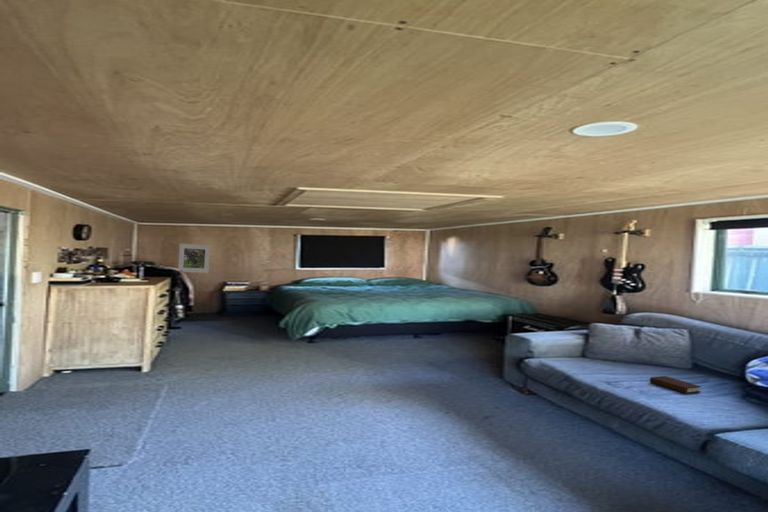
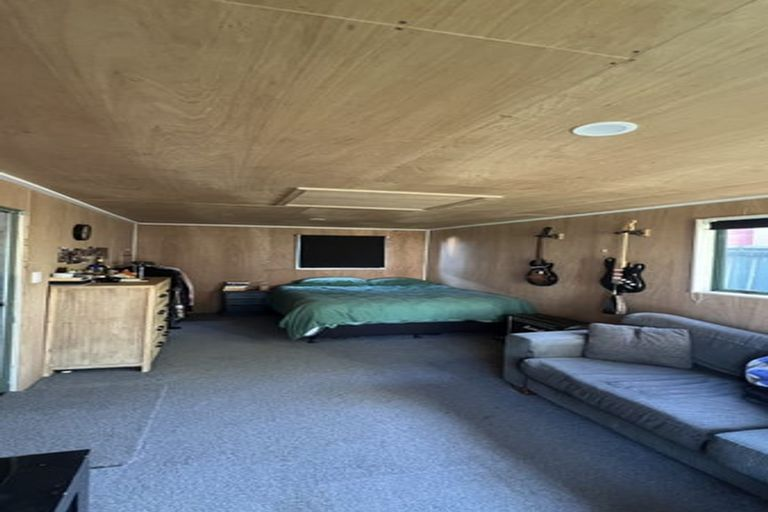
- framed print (194, 258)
- book (674, 384)
